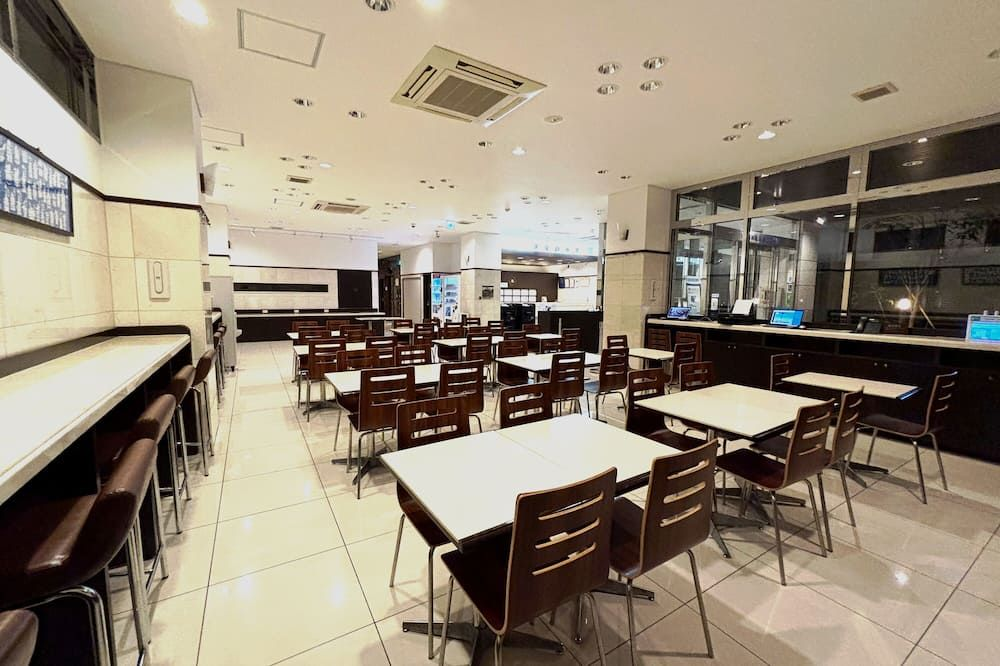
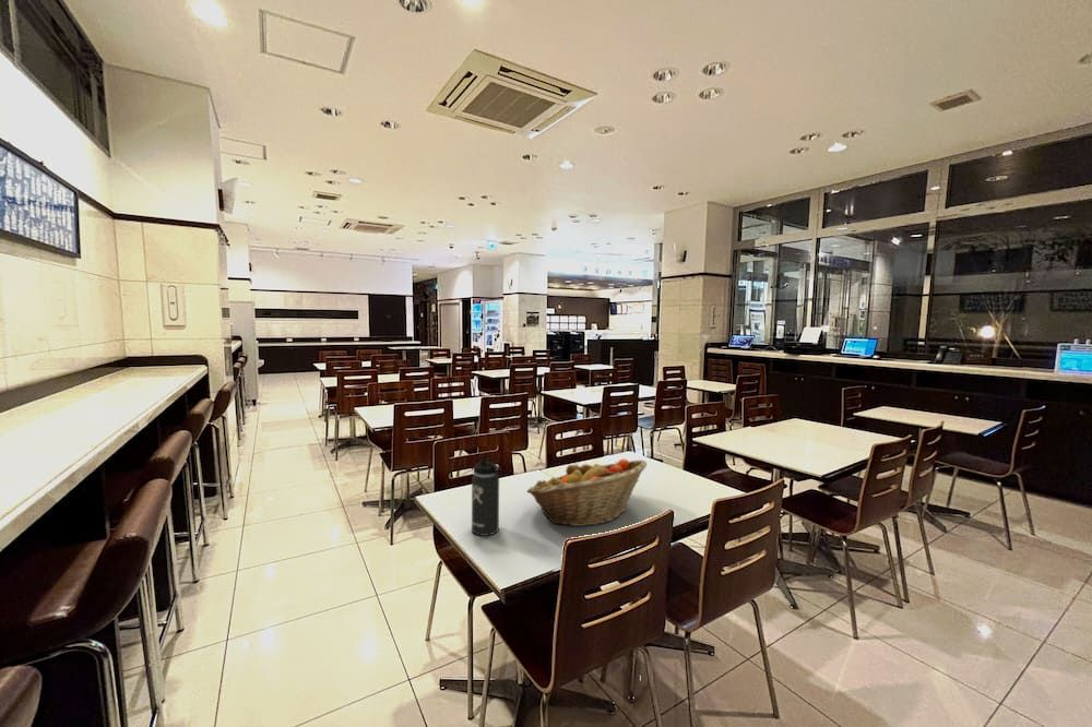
+ thermos bottle (487, 491)
+ fruit basket (589, 485)
